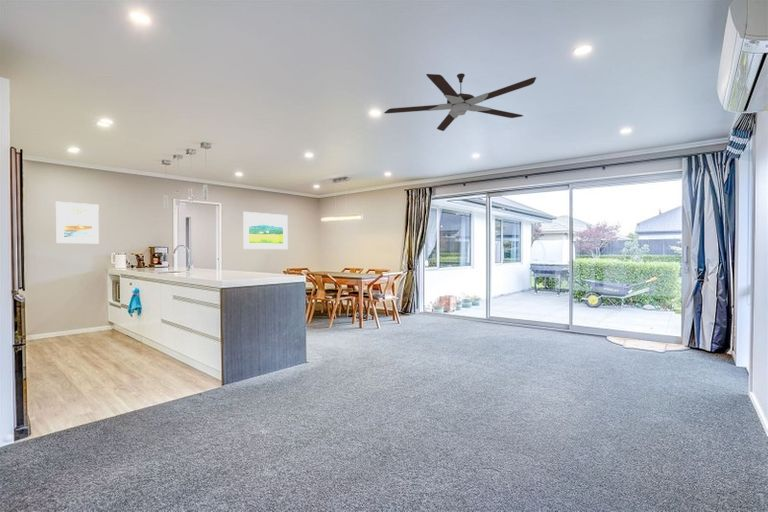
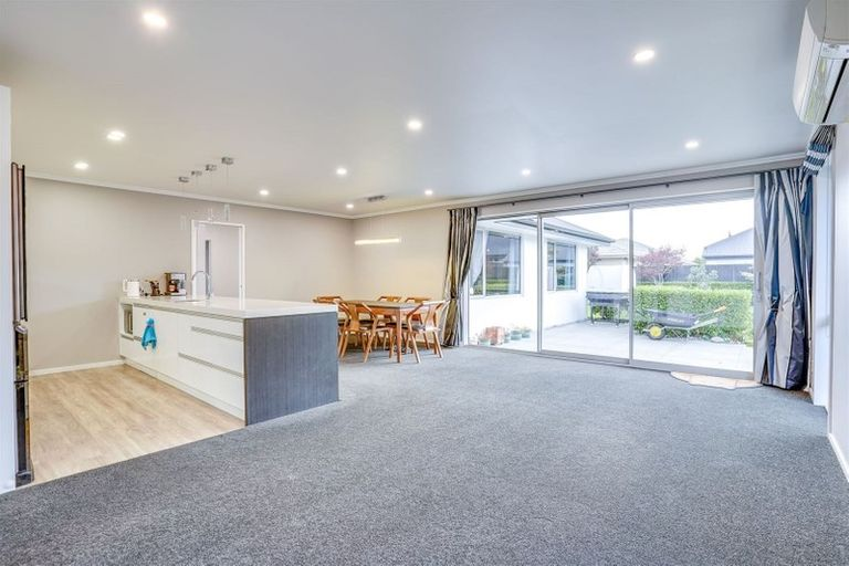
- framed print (266, 231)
- ceiling fan (454, 95)
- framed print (78, 223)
